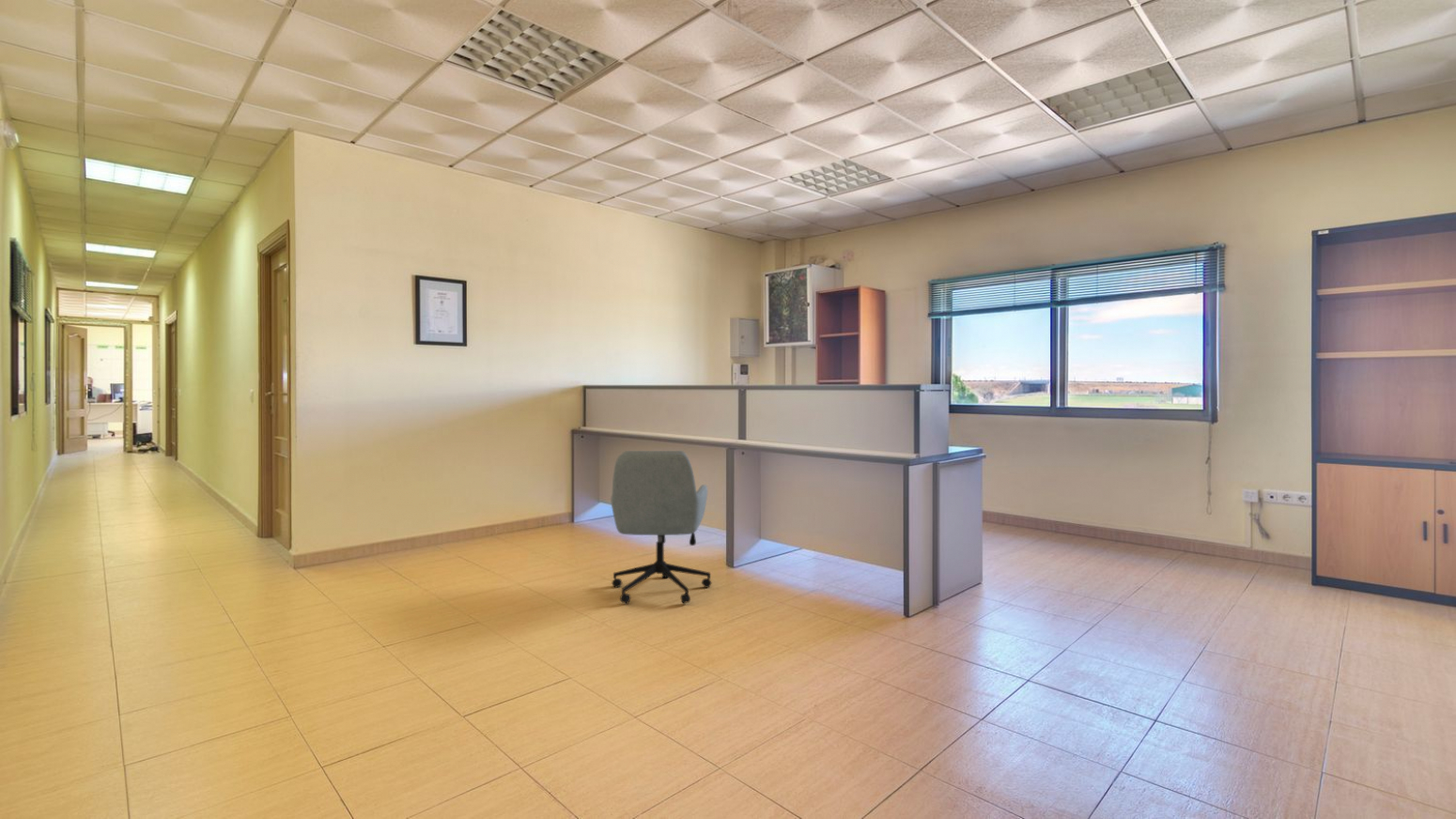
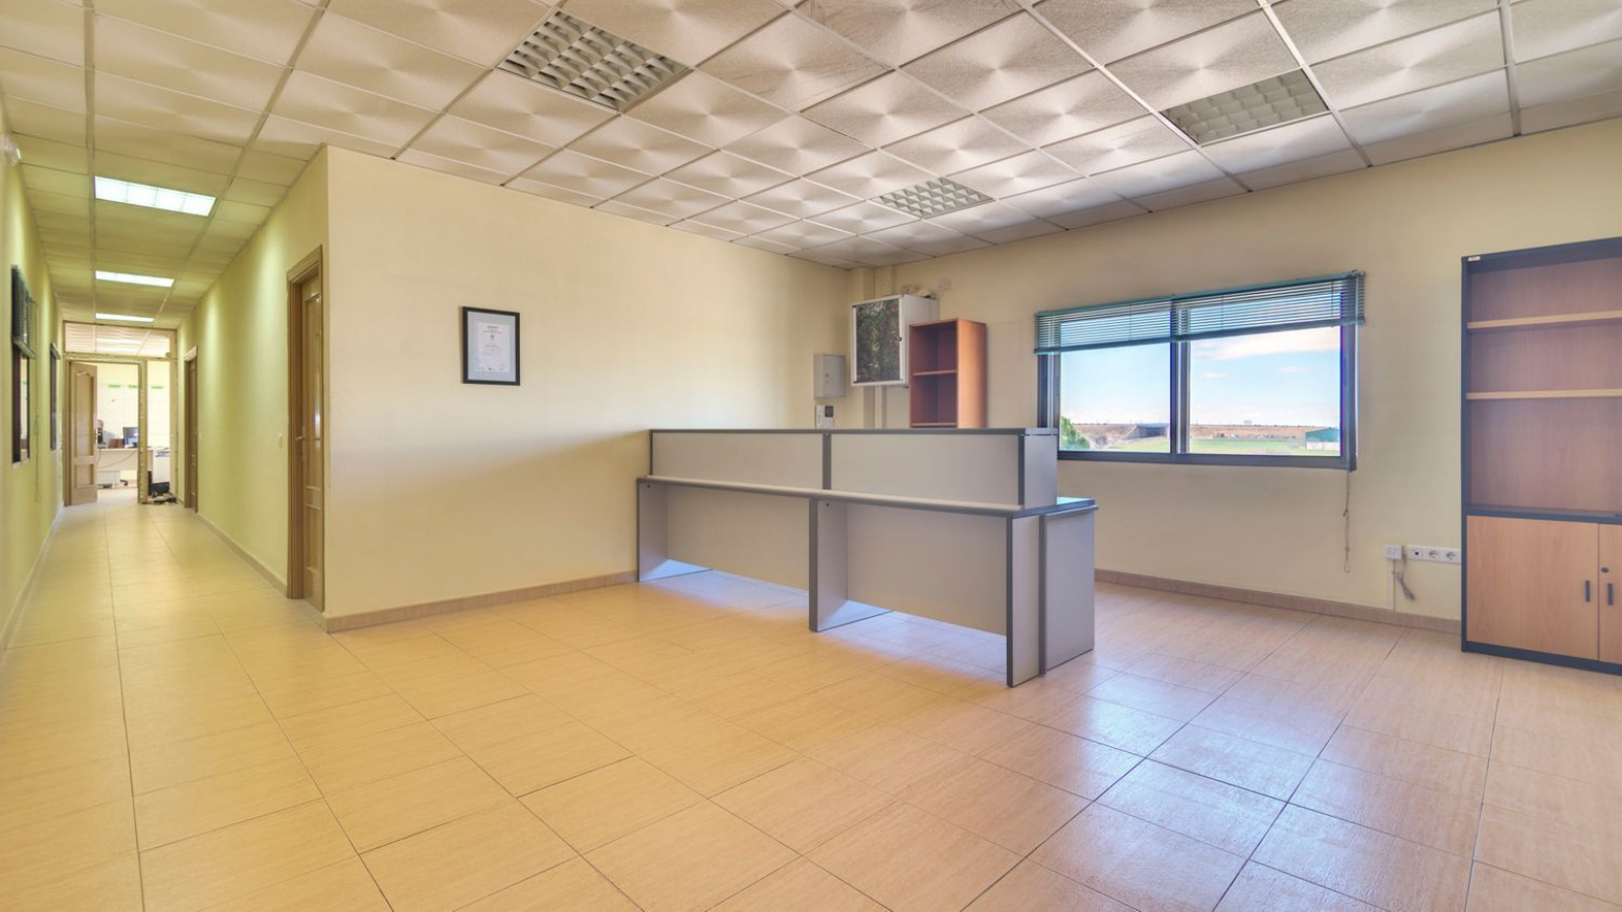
- office chair (659, 519)
